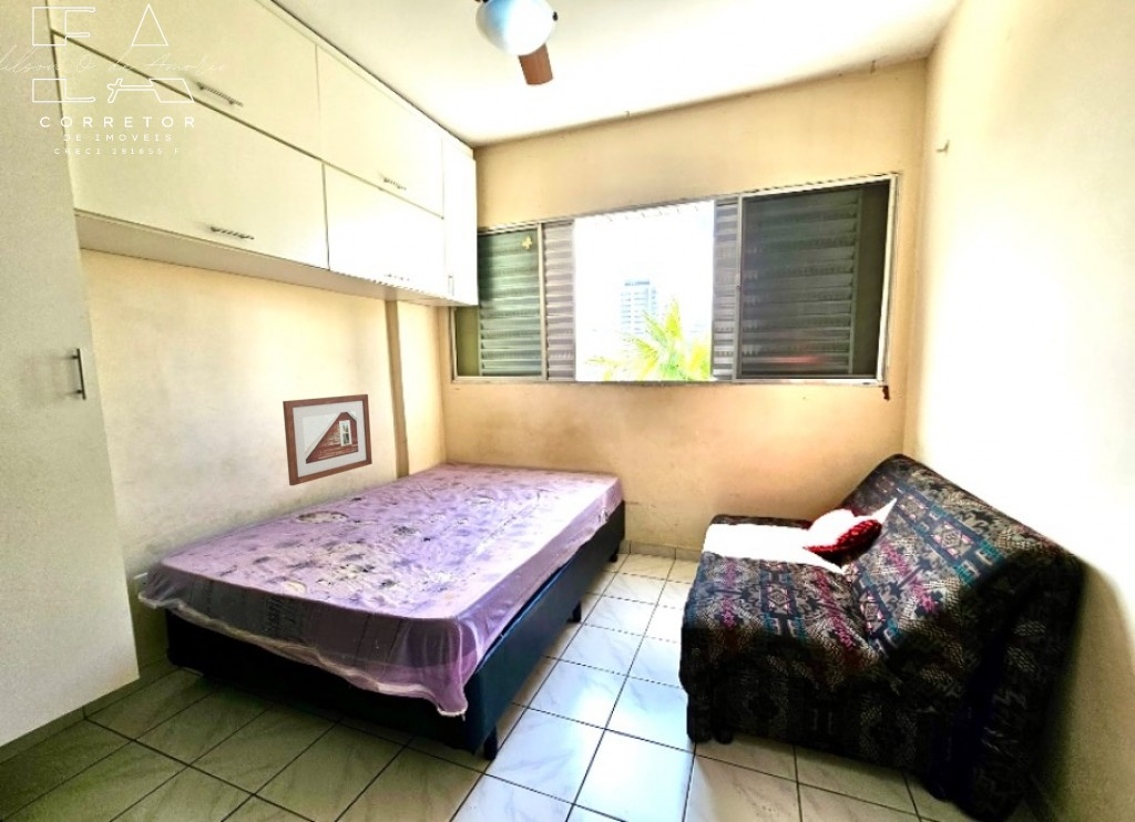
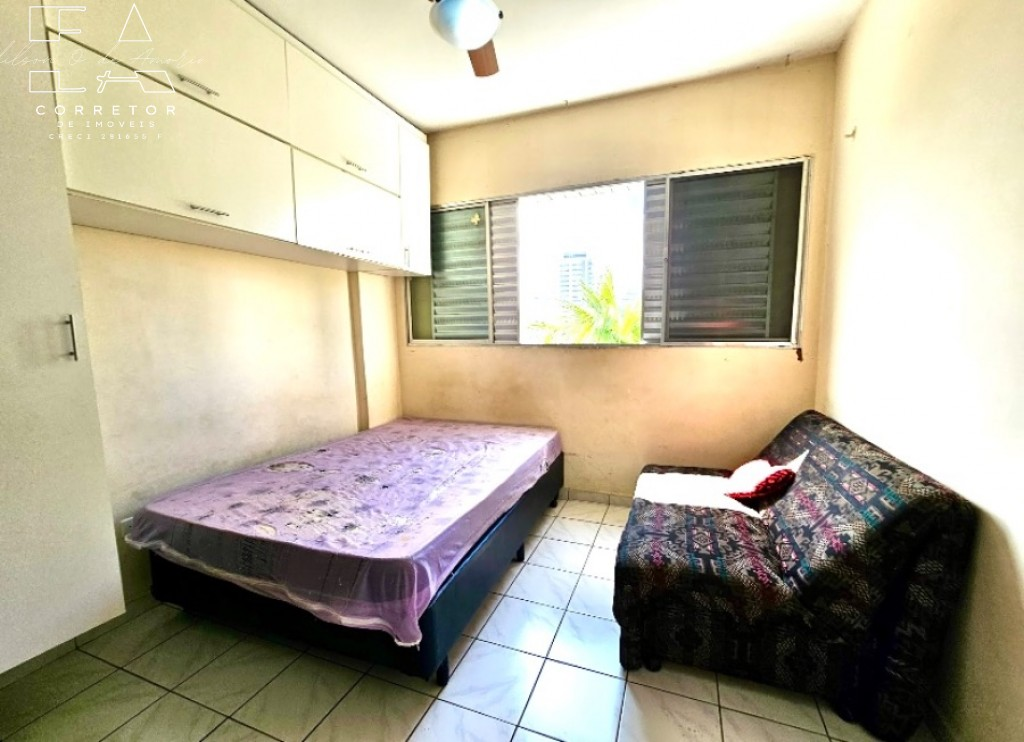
- picture frame (331, 435)
